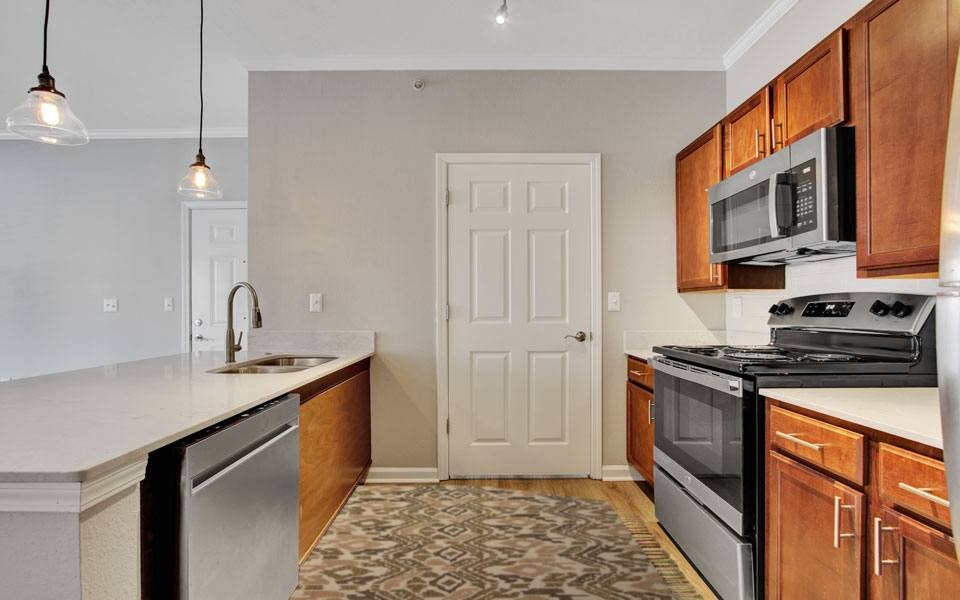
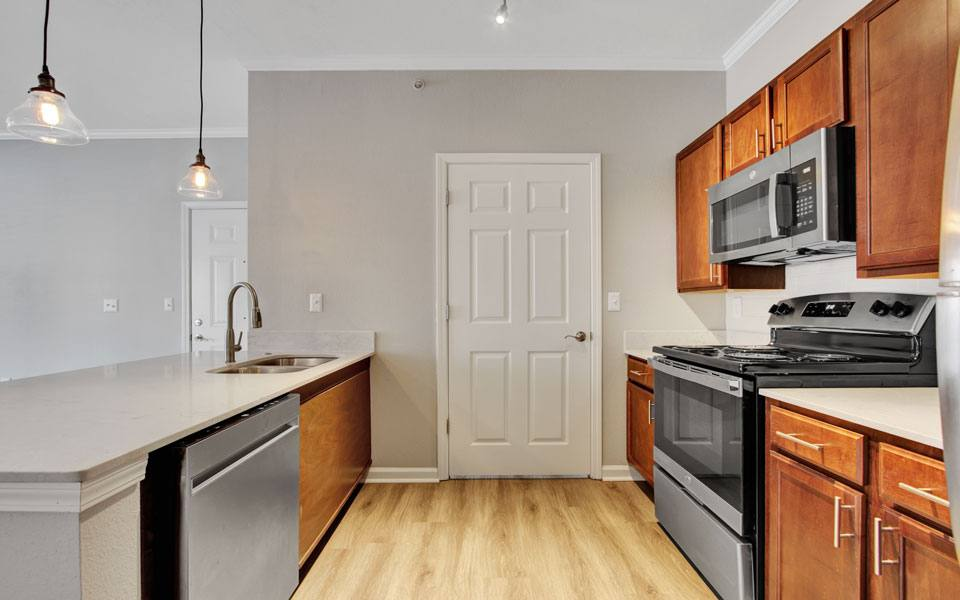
- rug (456, 531)
